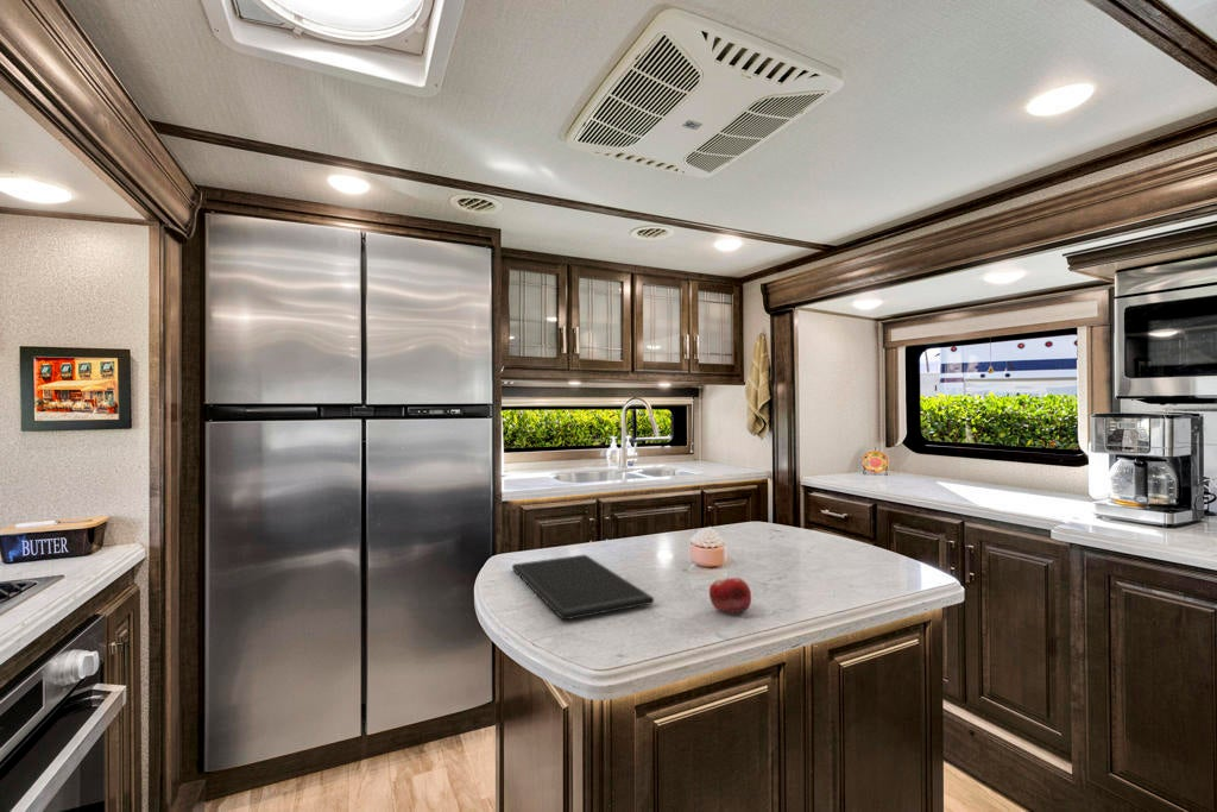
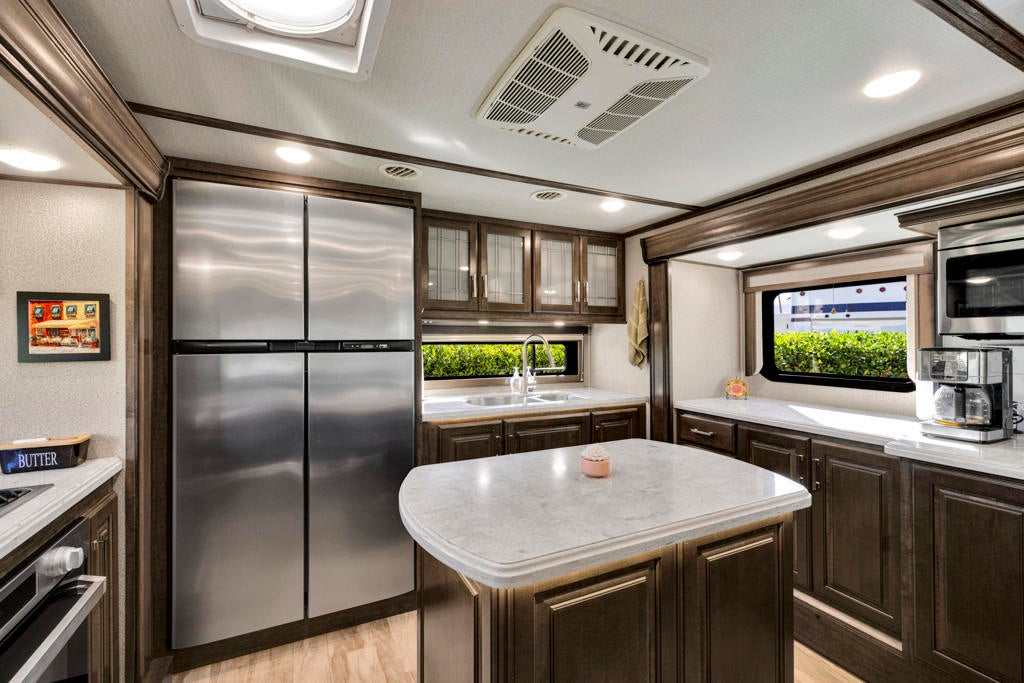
- cutting board (575, 581)
- fruit (730, 593)
